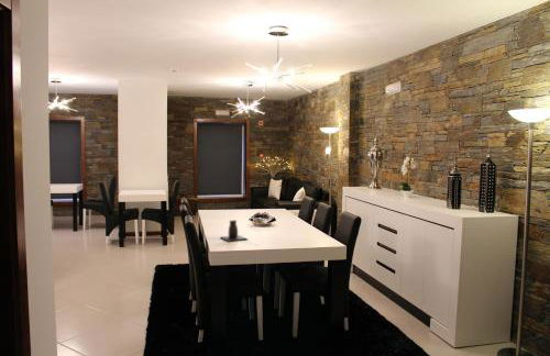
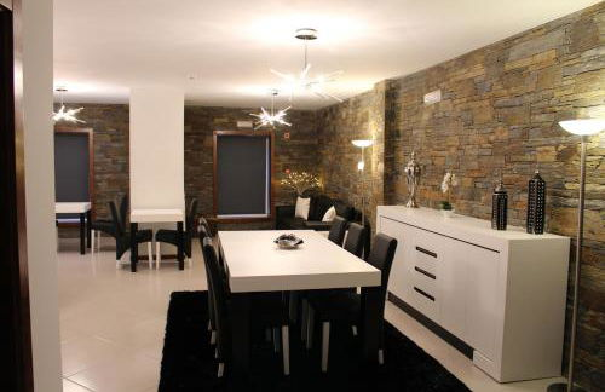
- decorative vase (233, 230)
